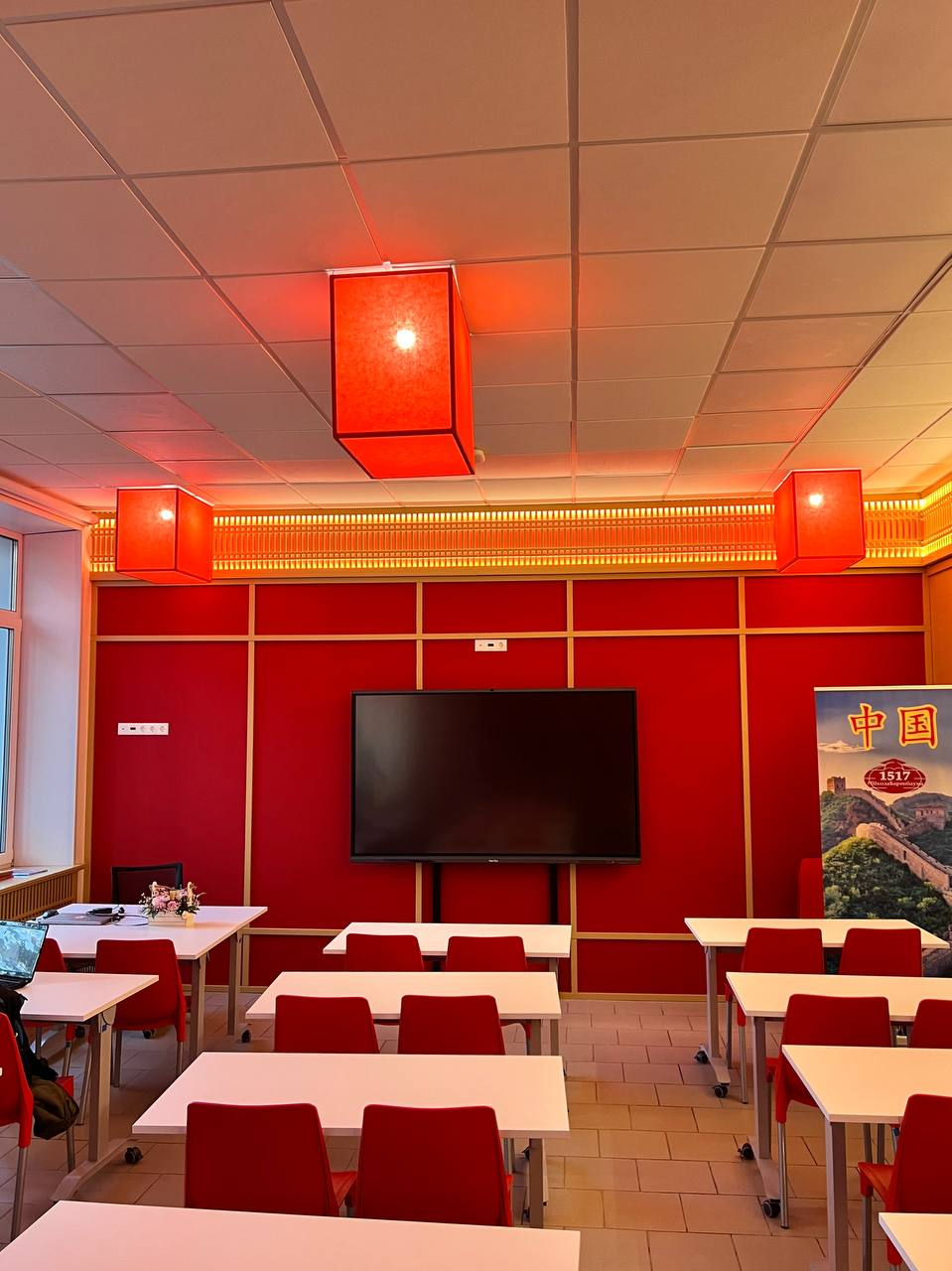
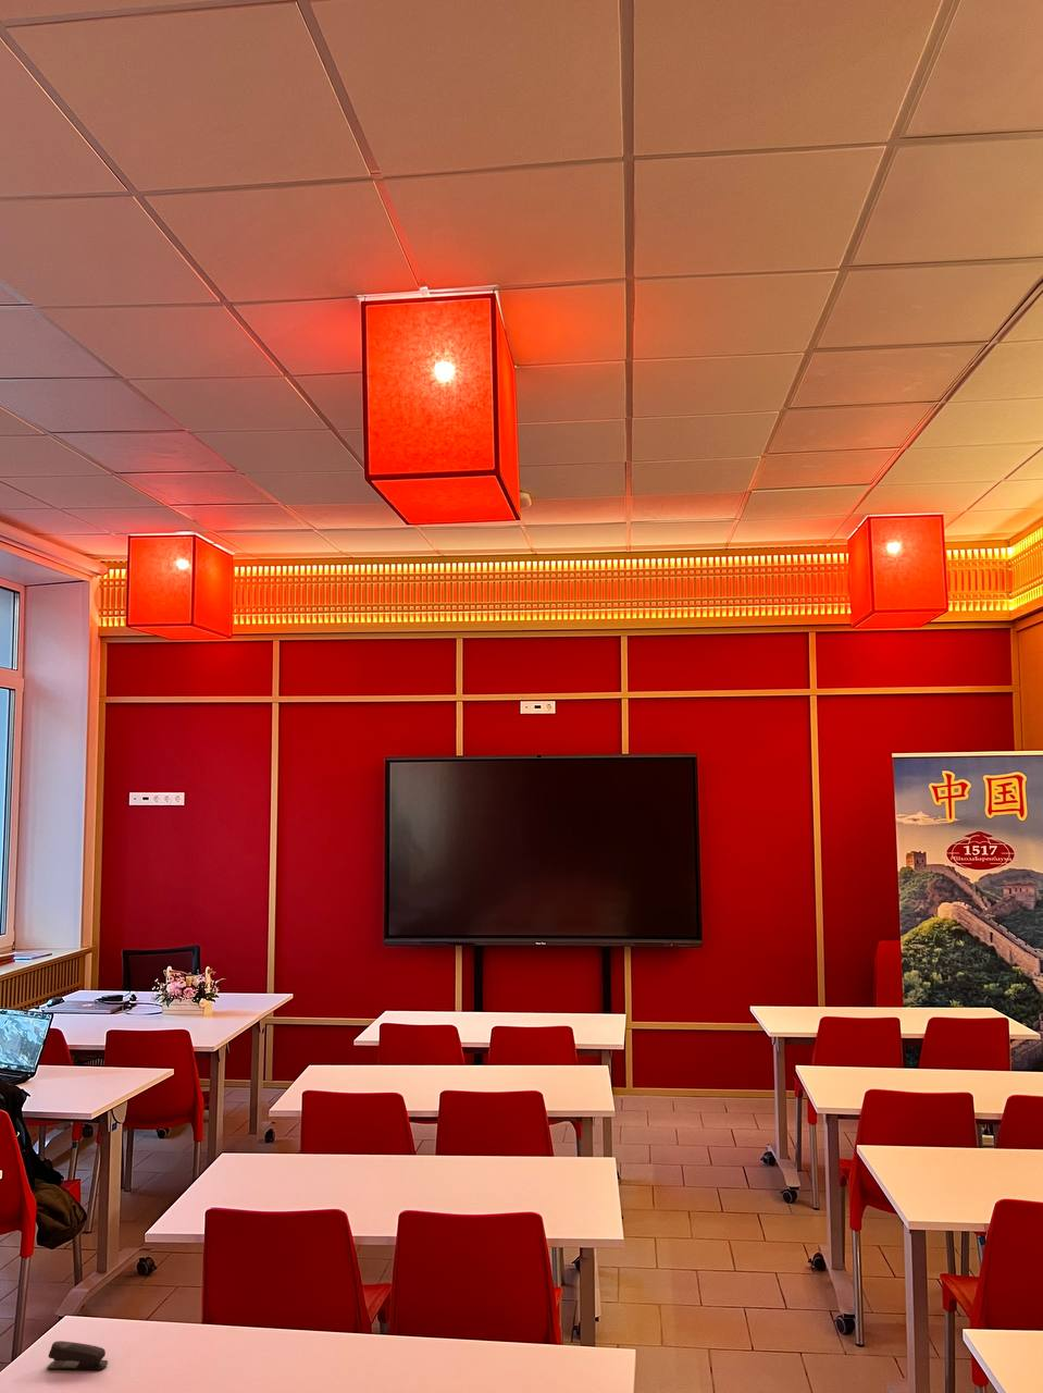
+ stapler (77, 1354)
